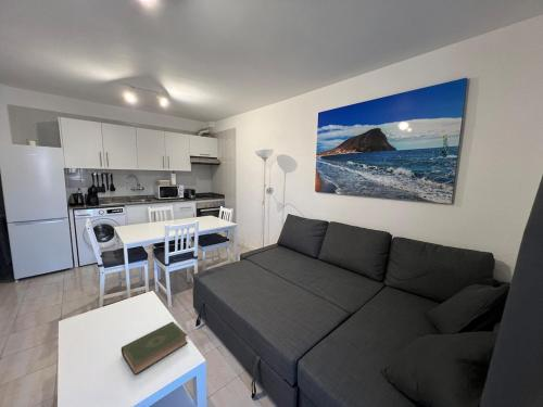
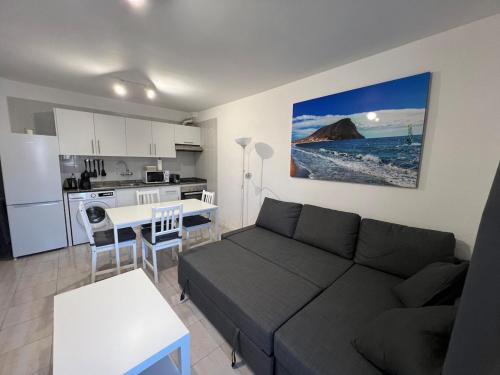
- book (155, 344)
